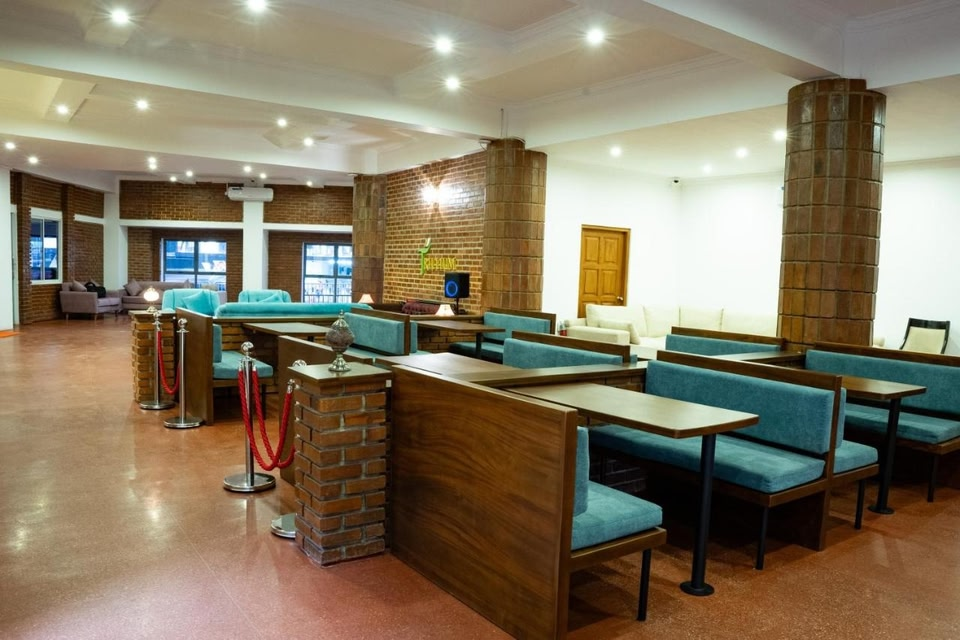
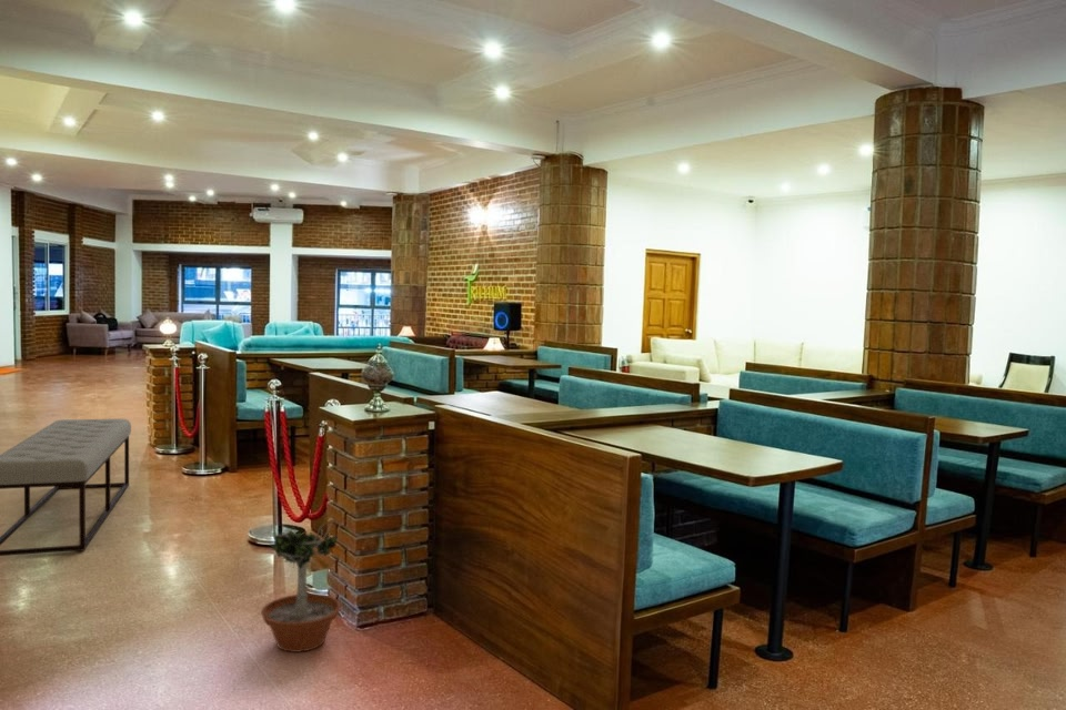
+ potted tree (301, 580)
+ bench (68, 476)
